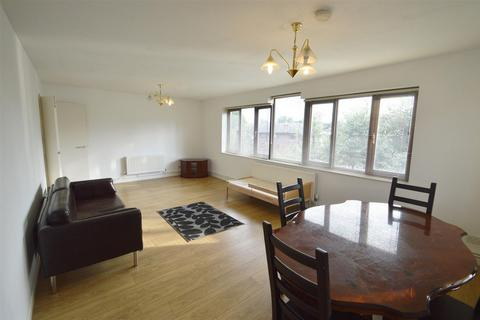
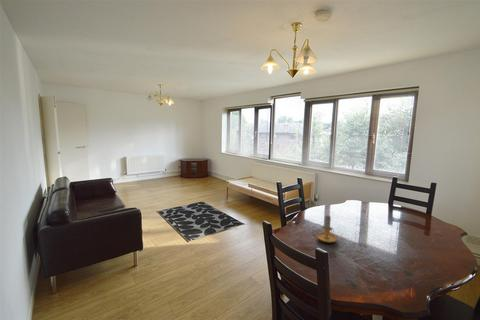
+ candlestick (328, 226)
